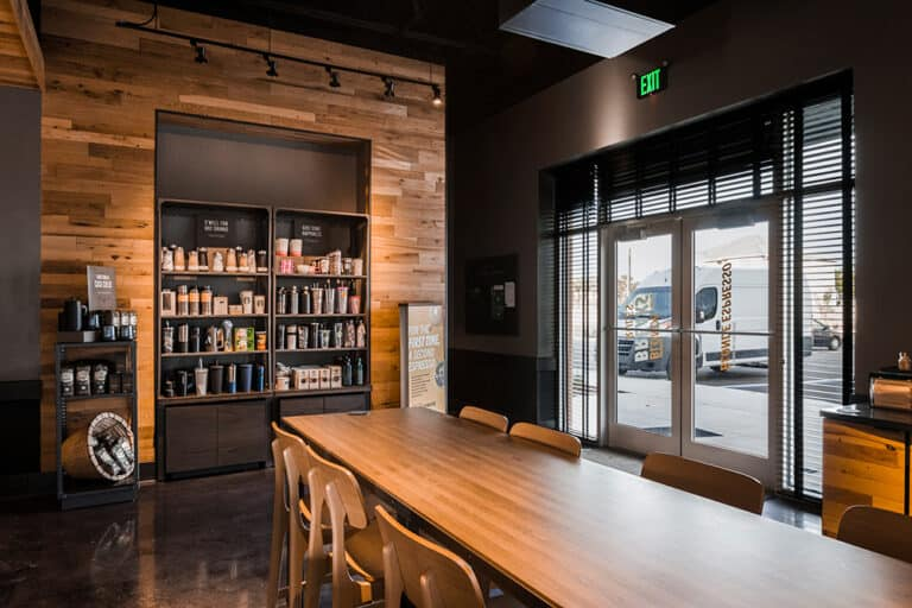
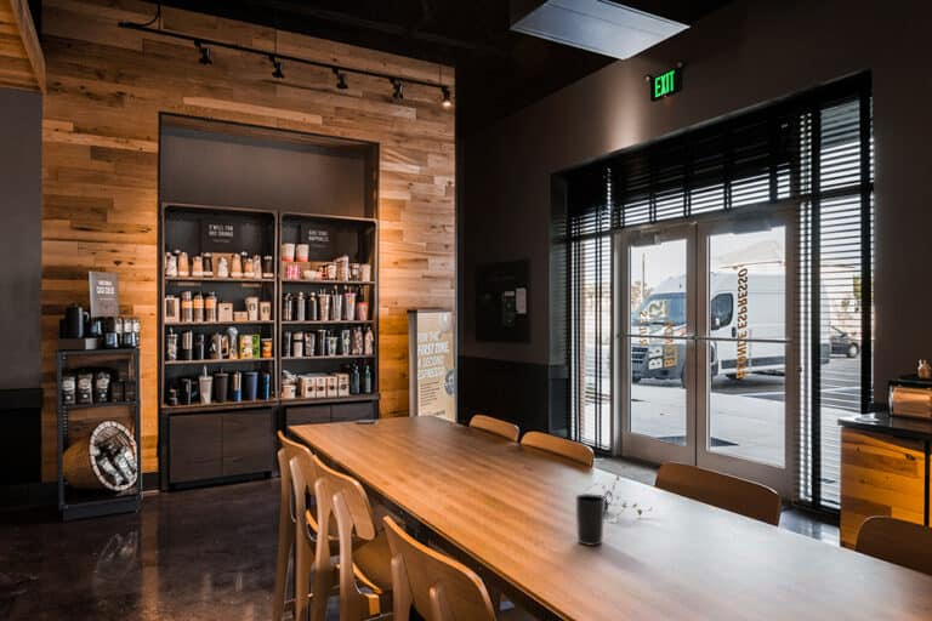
+ cup (590, 519)
+ teapot (620, 491)
